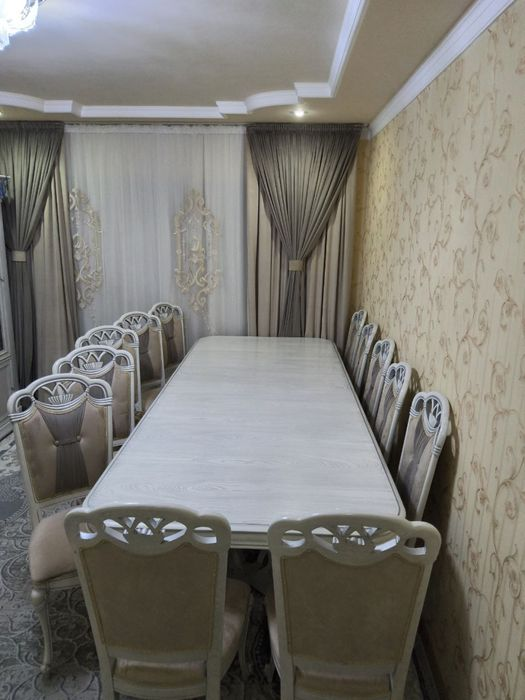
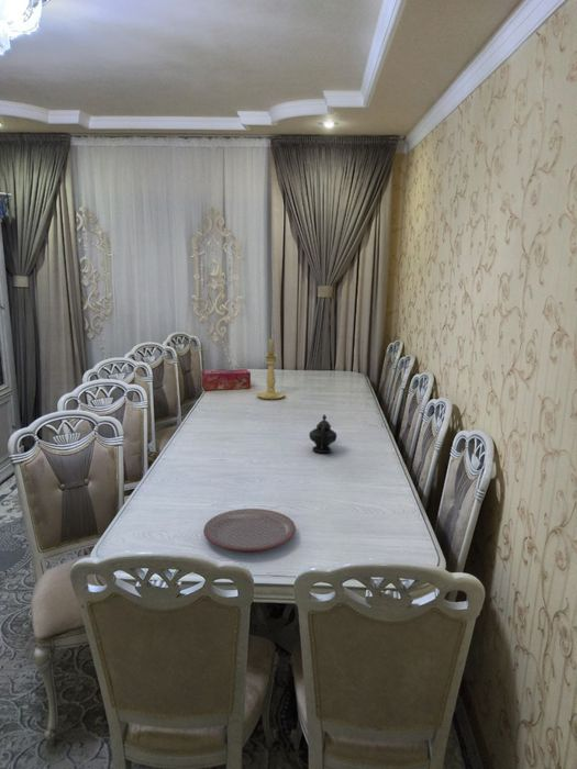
+ candle holder (270, 367)
+ teapot (322, 432)
+ tissue box (225, 379)
+ plate (249, 531)
